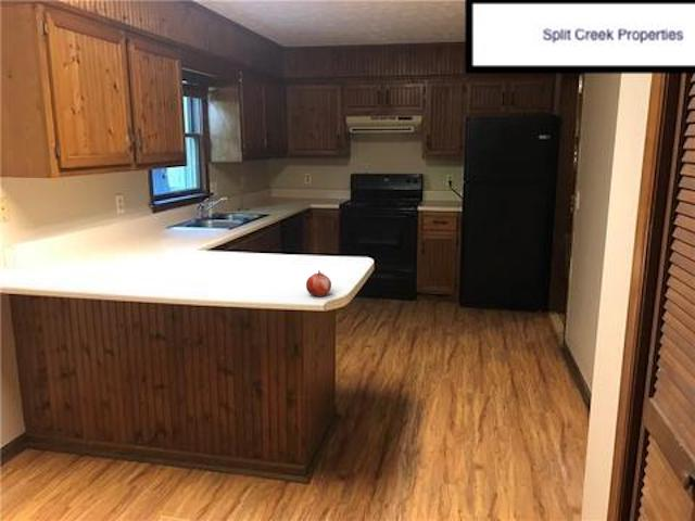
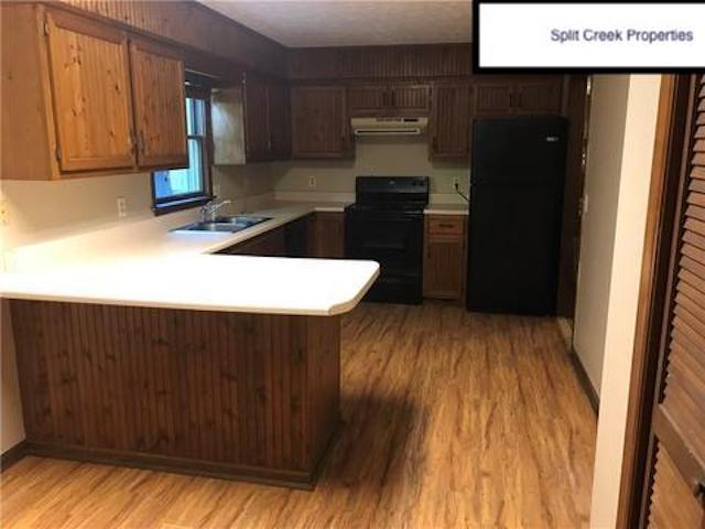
- fruit (318, 282)
